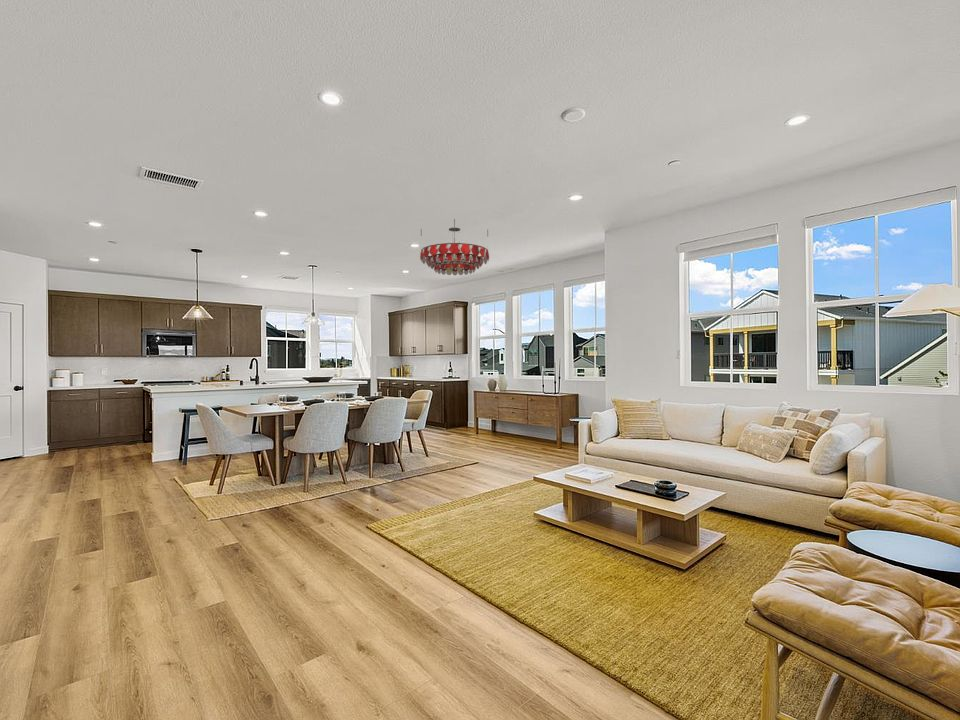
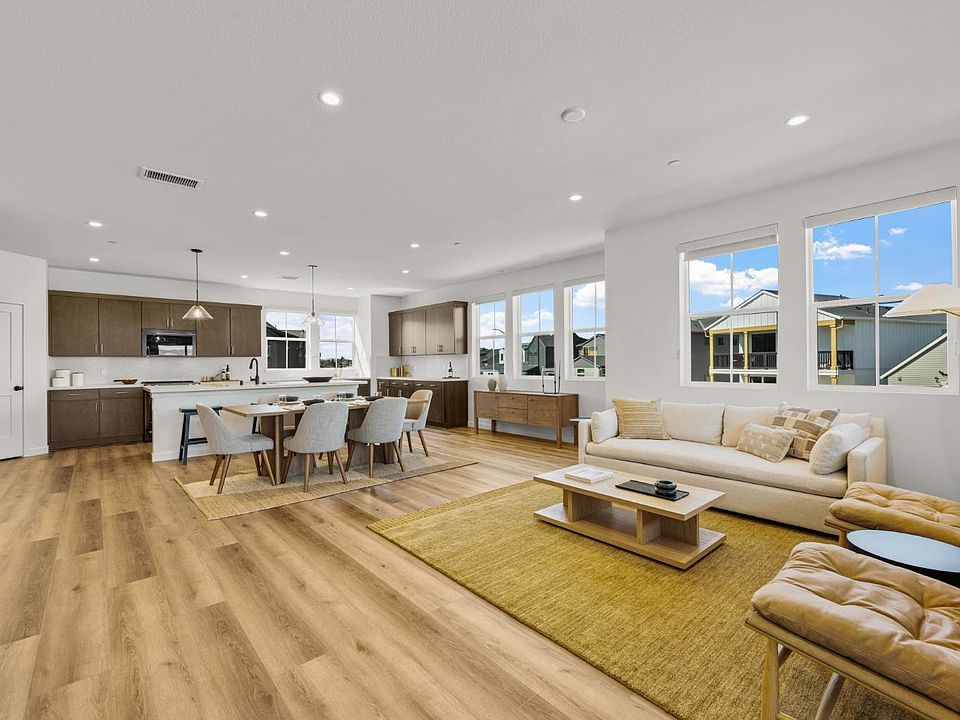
- chandelier (454, 251)
